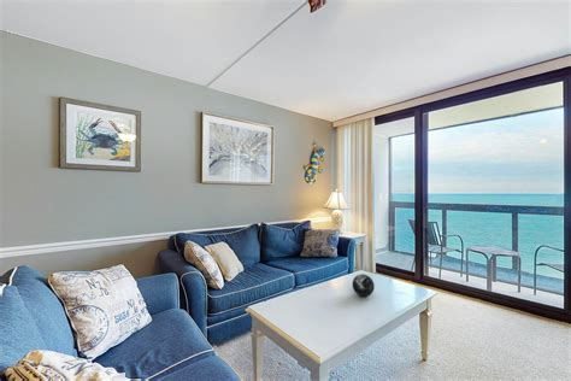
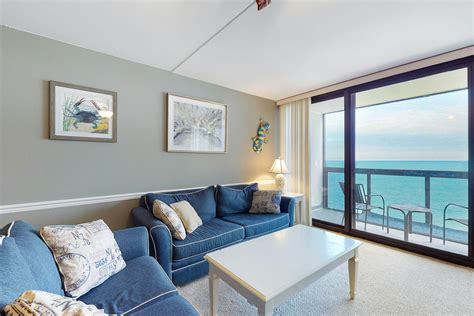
- decorative orb (363, 285)
